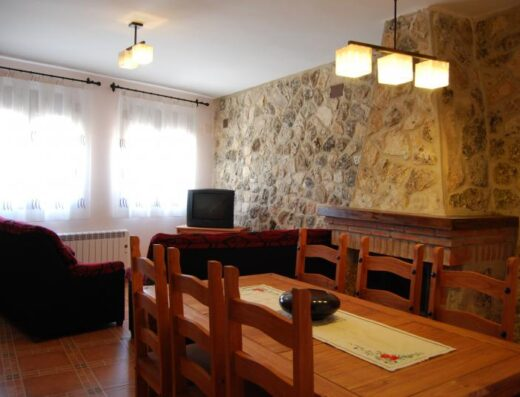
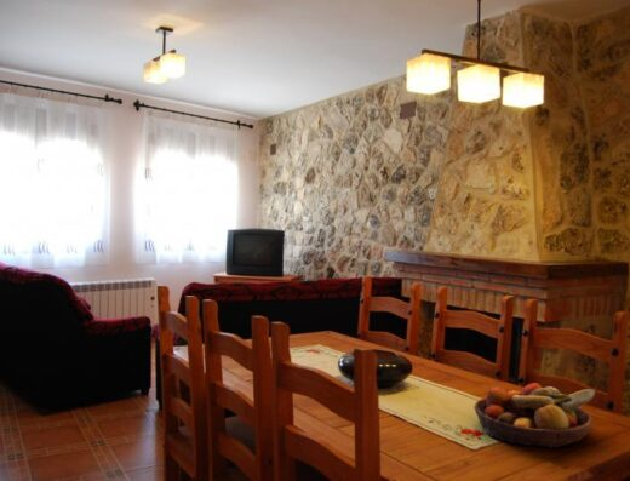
+ fruit bowl (532, 406)
